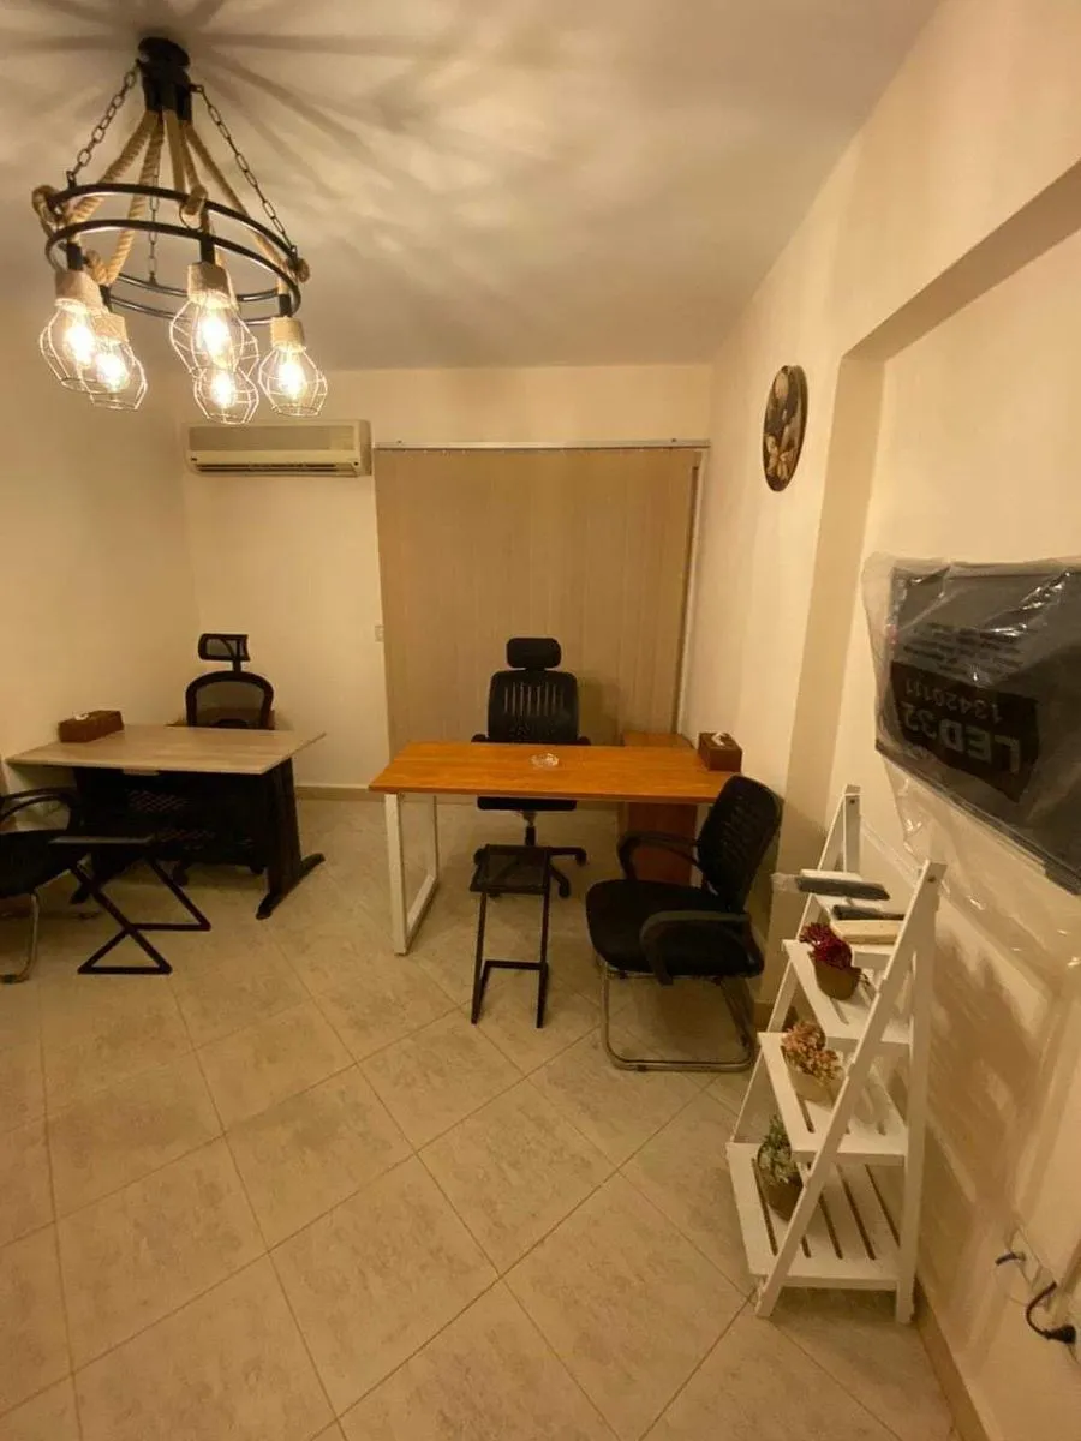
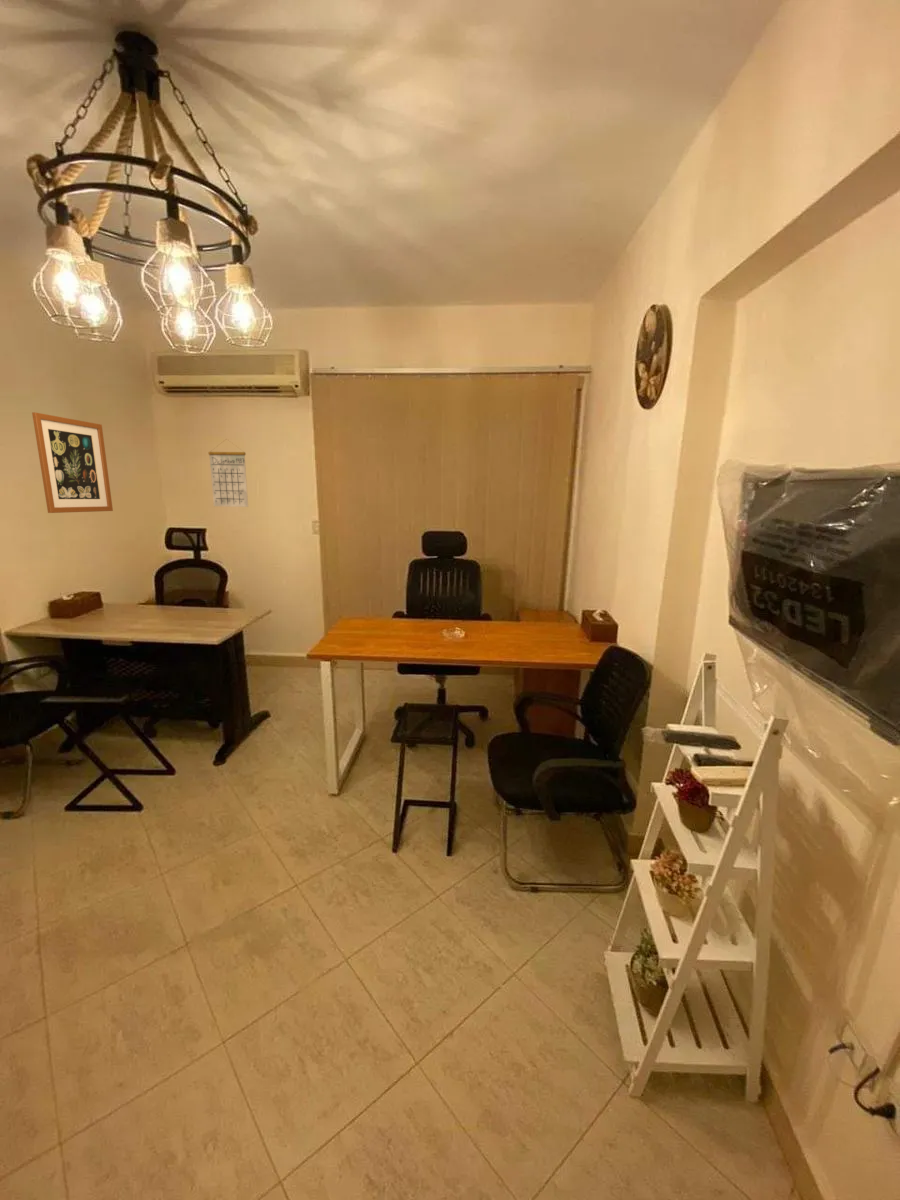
+ wall art (76, 466)
+ calendar (228, 473)
